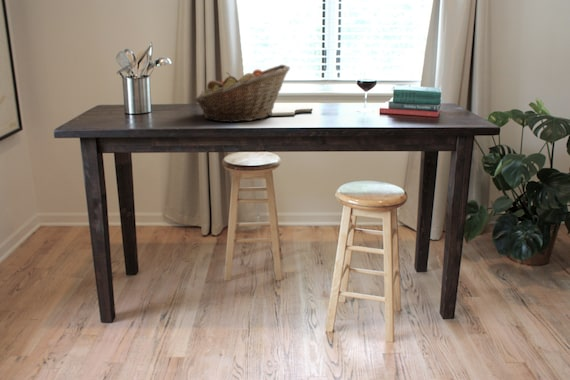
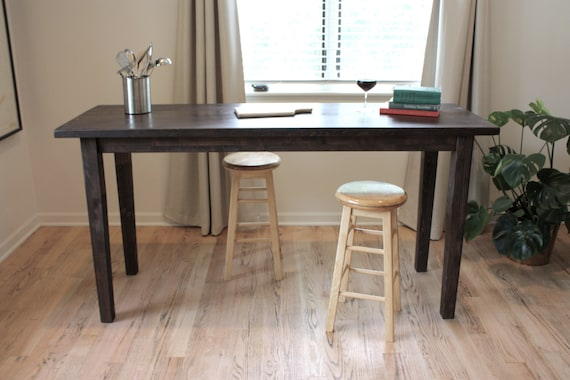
- fruit basket (243, 91)
